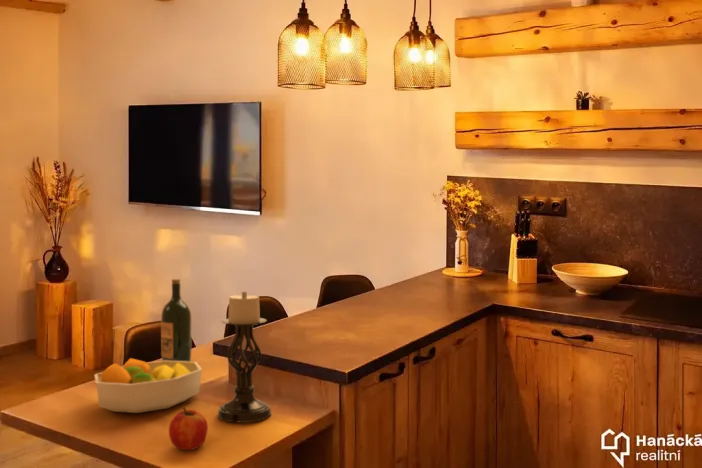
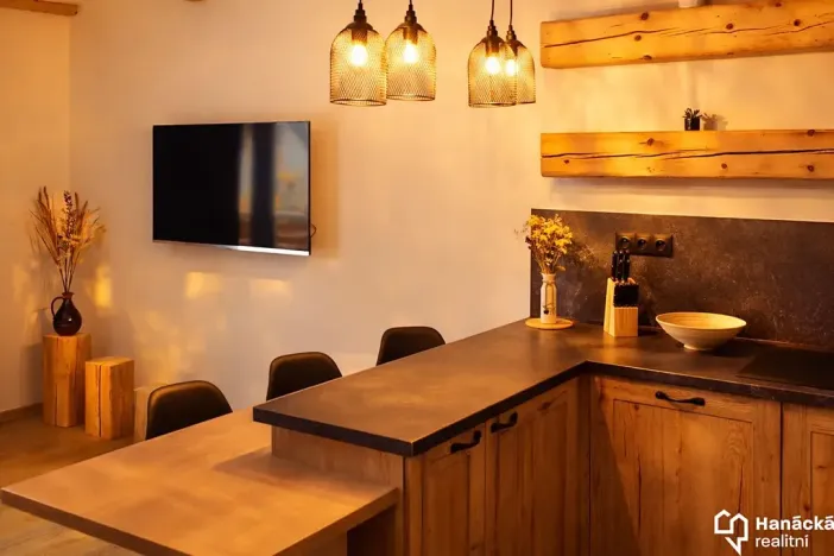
- apple (188, 427)
- candle holder (244, 353)
- fruit bowl (149, 380)
- wine bottle (176, 322)
